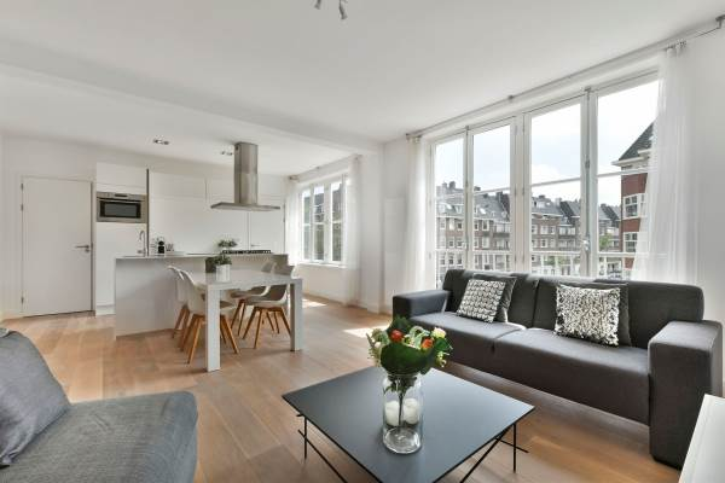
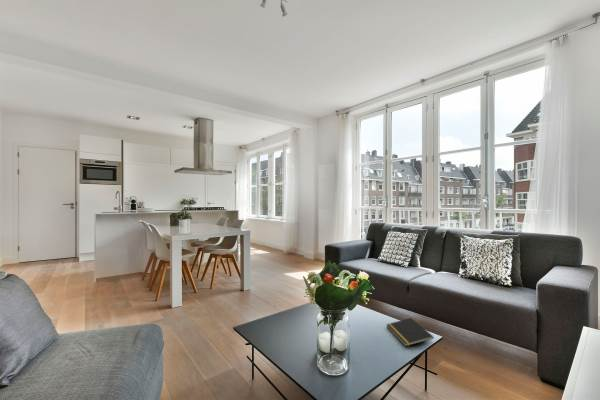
+ notepad (408, 331)
